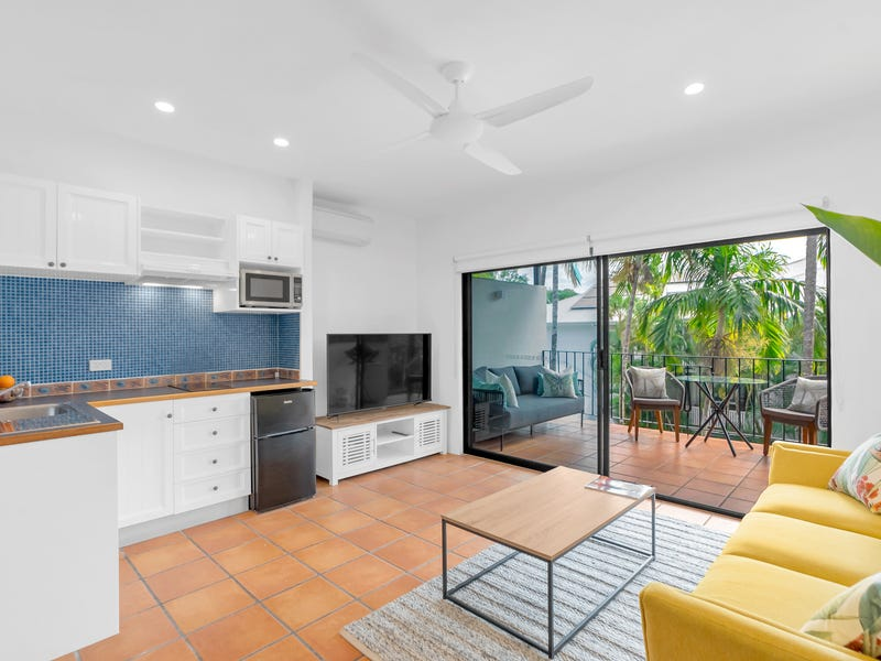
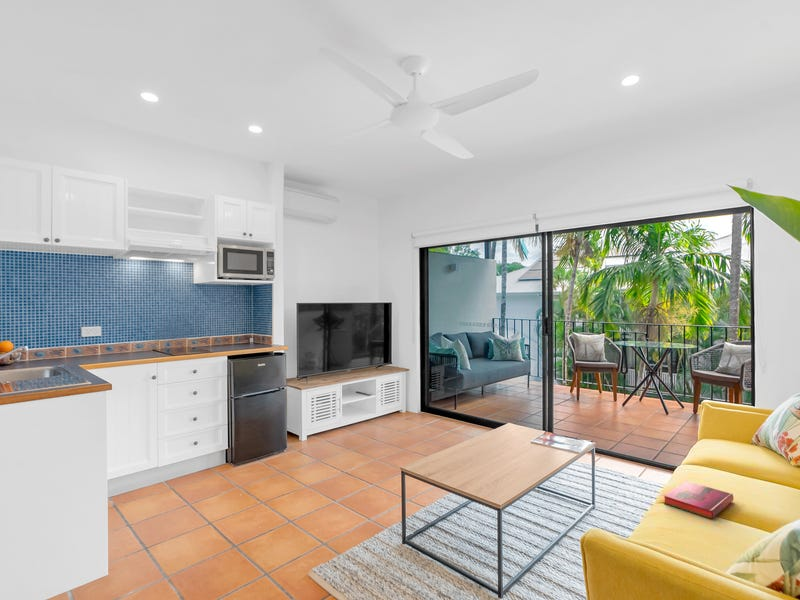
+ hardback book (698, 498)
